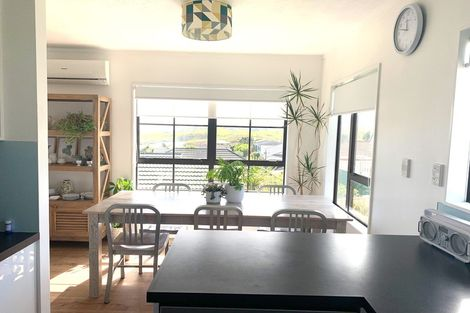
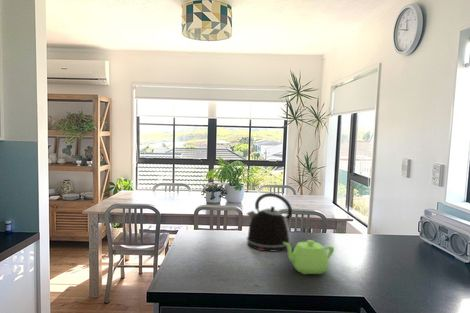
+ teapot (308, 255)
+ kettle (269, 218)
